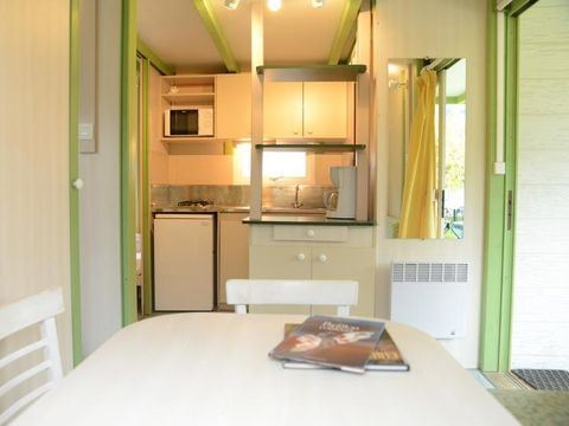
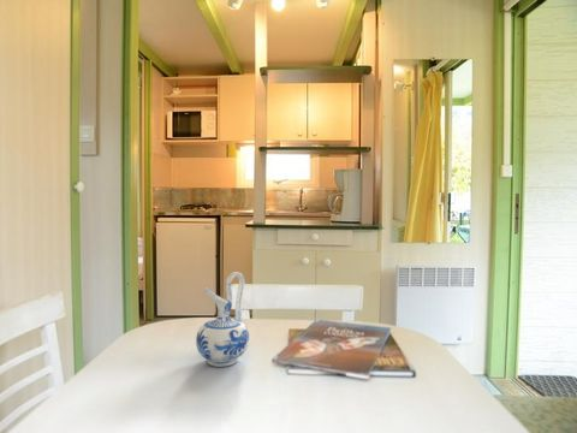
+ ceramic pitcher (222, 316)
